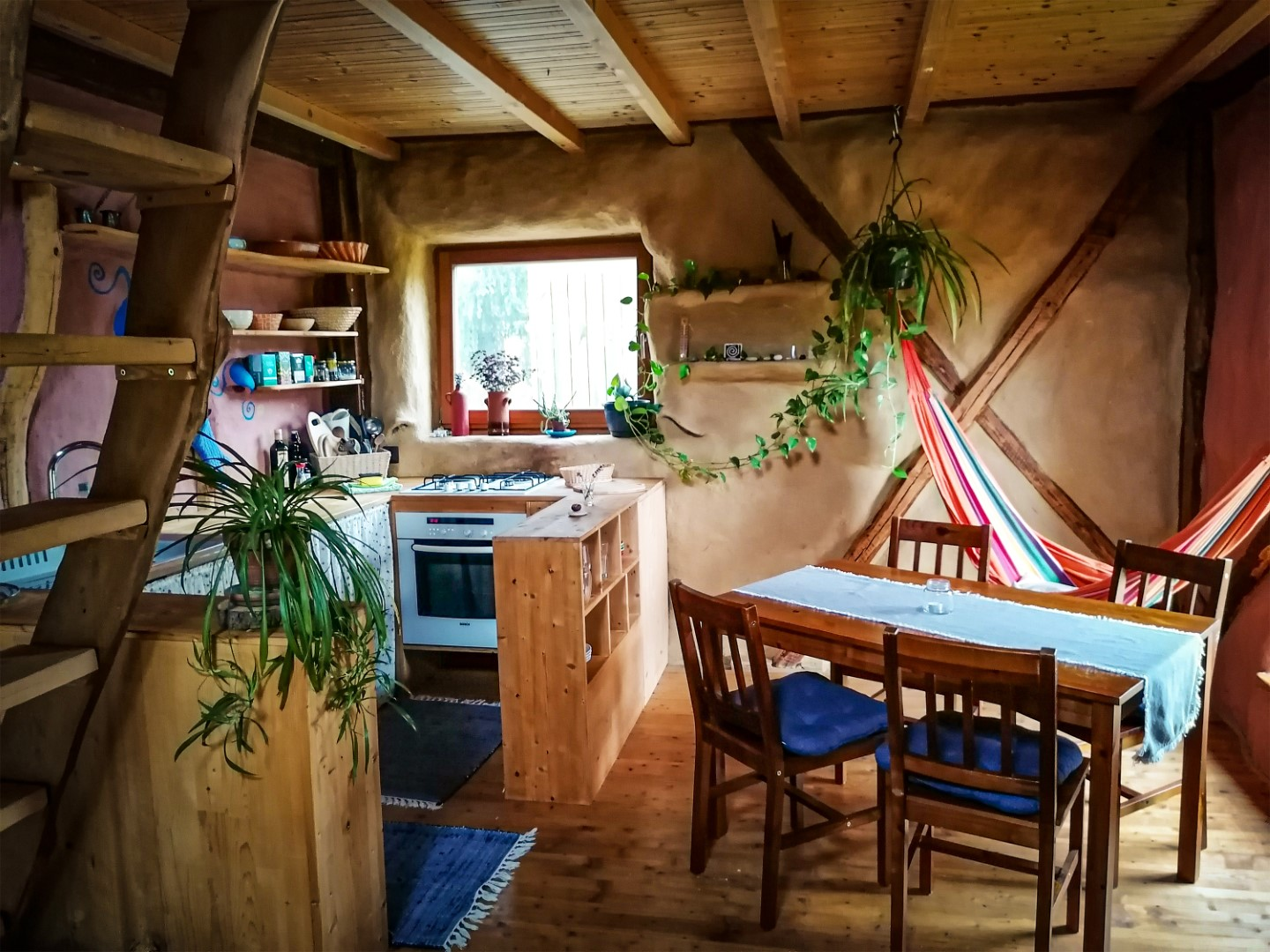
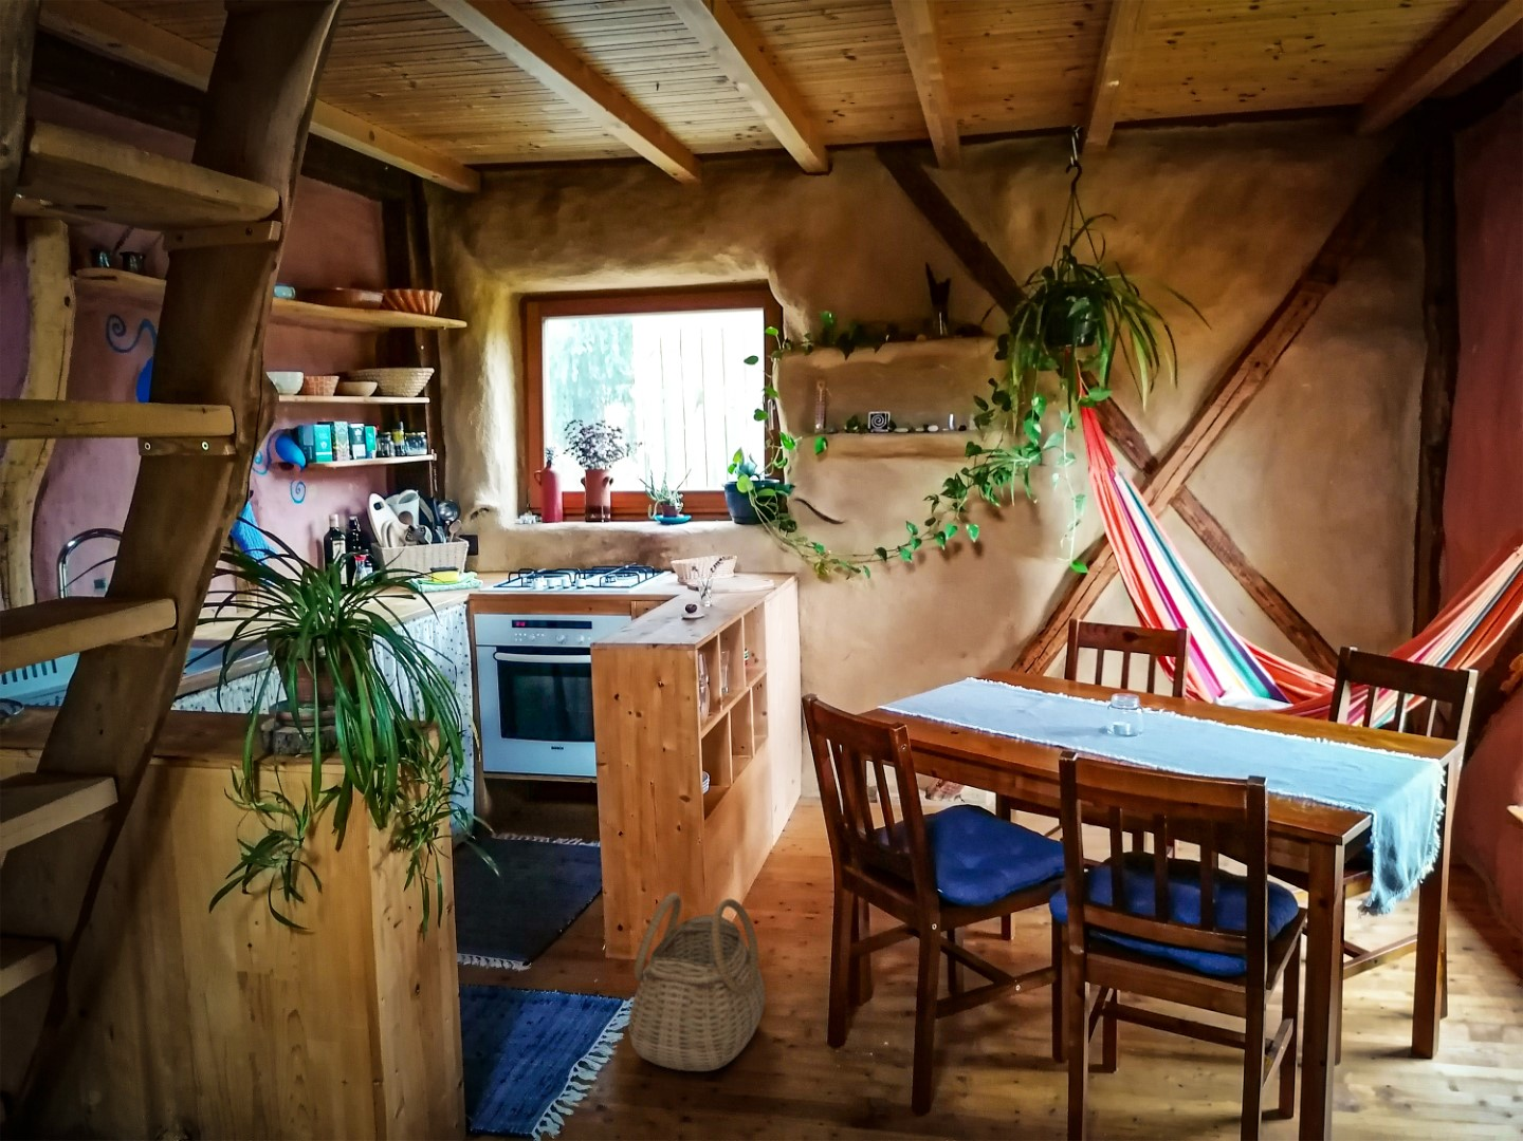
+ basket (697, 971)
